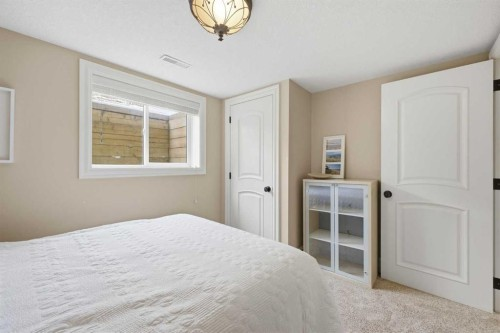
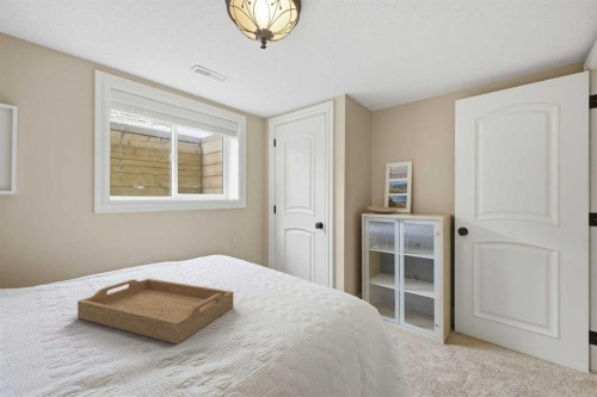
+ serving tray (159, 302)
